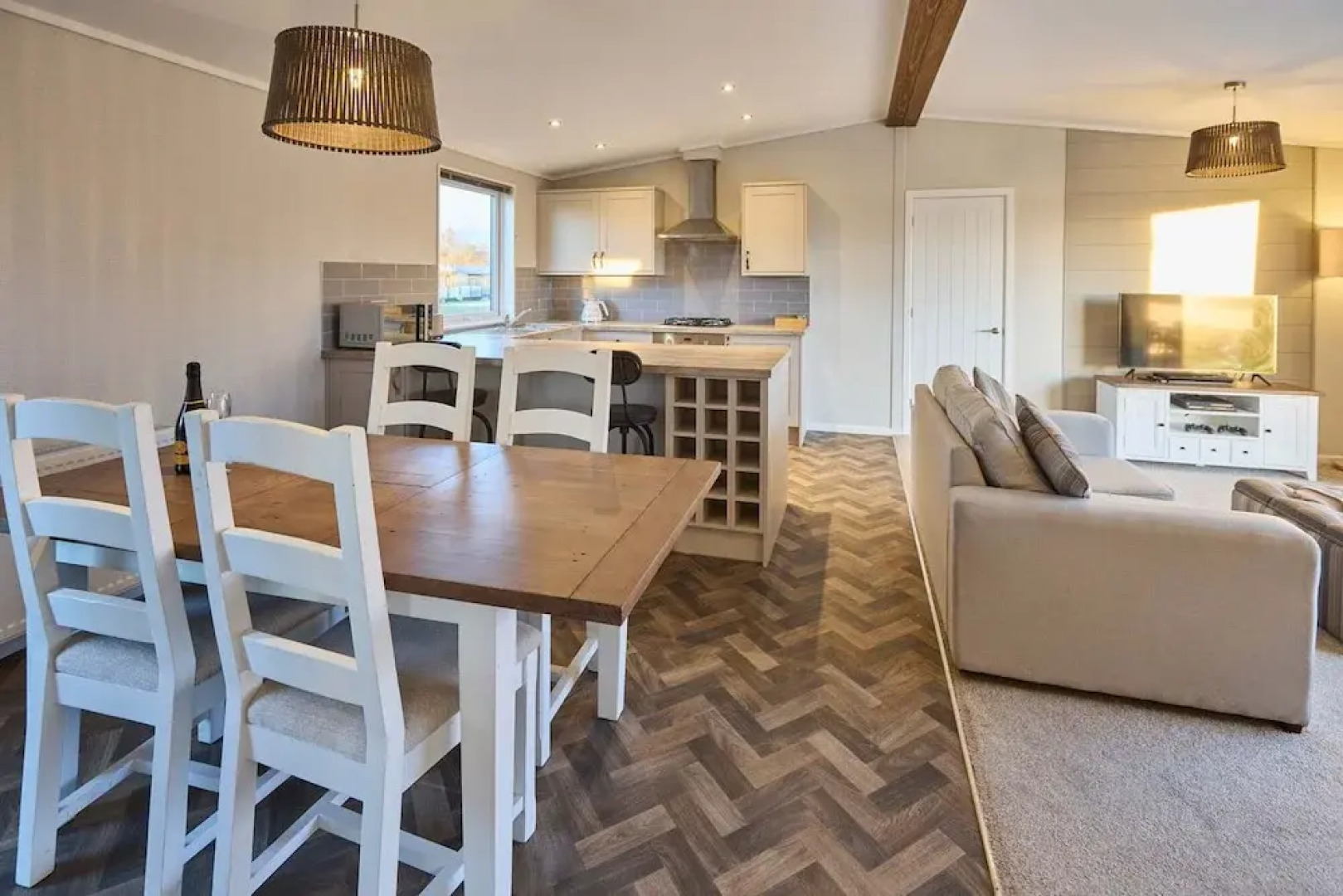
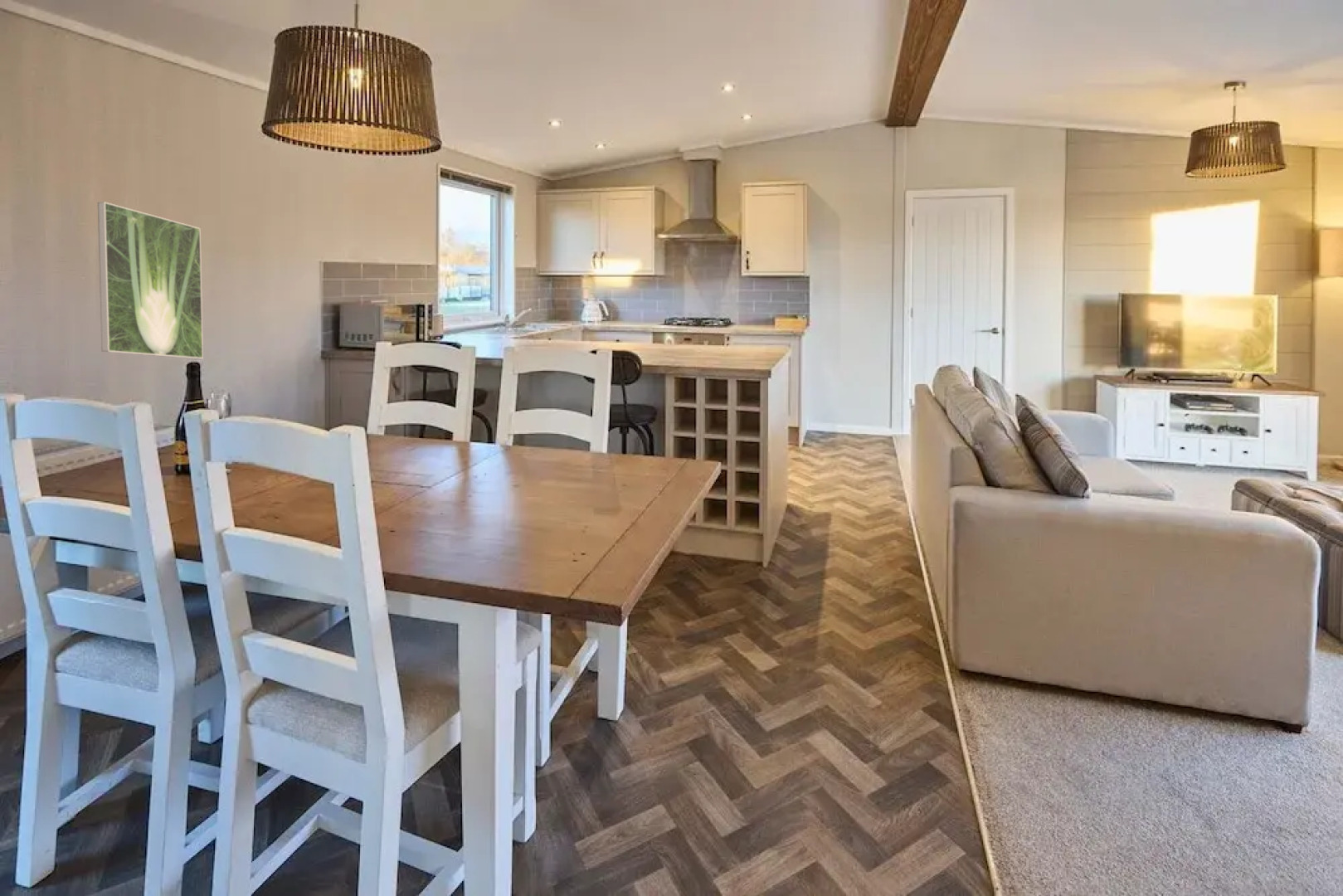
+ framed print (153, 285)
